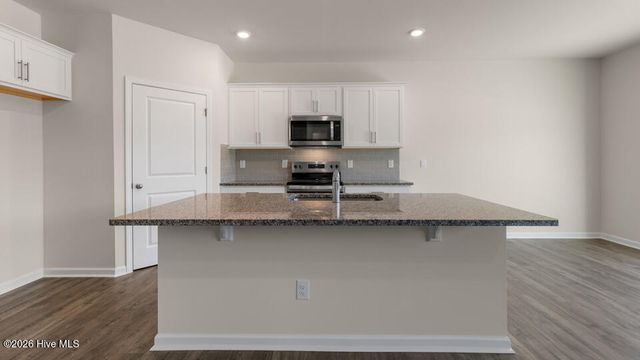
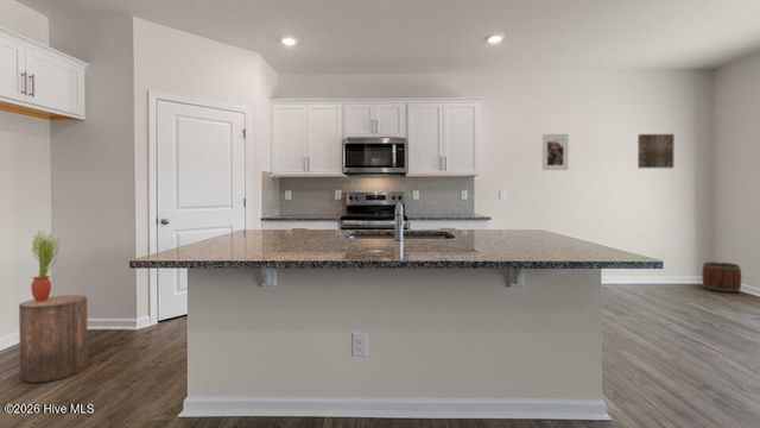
+ stool (55, 335)
+ potted plant (46, 265)
+ wall art (656, 151)
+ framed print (555, 152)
+ bucket (721, 276)
